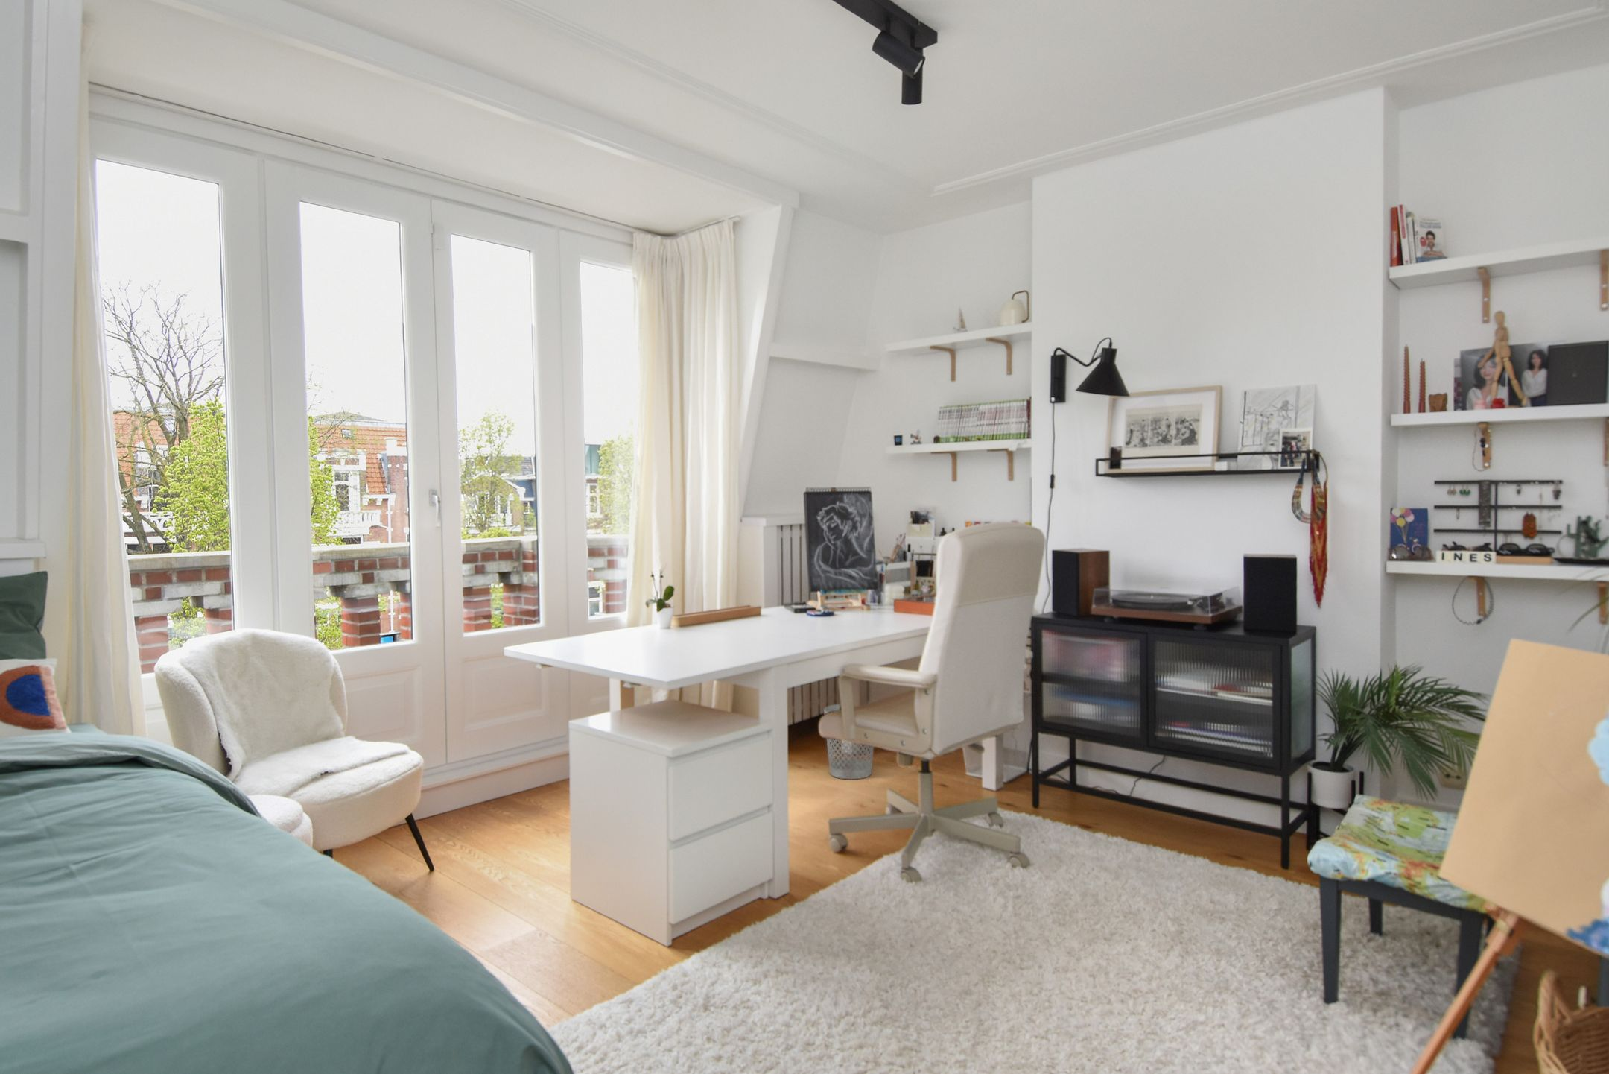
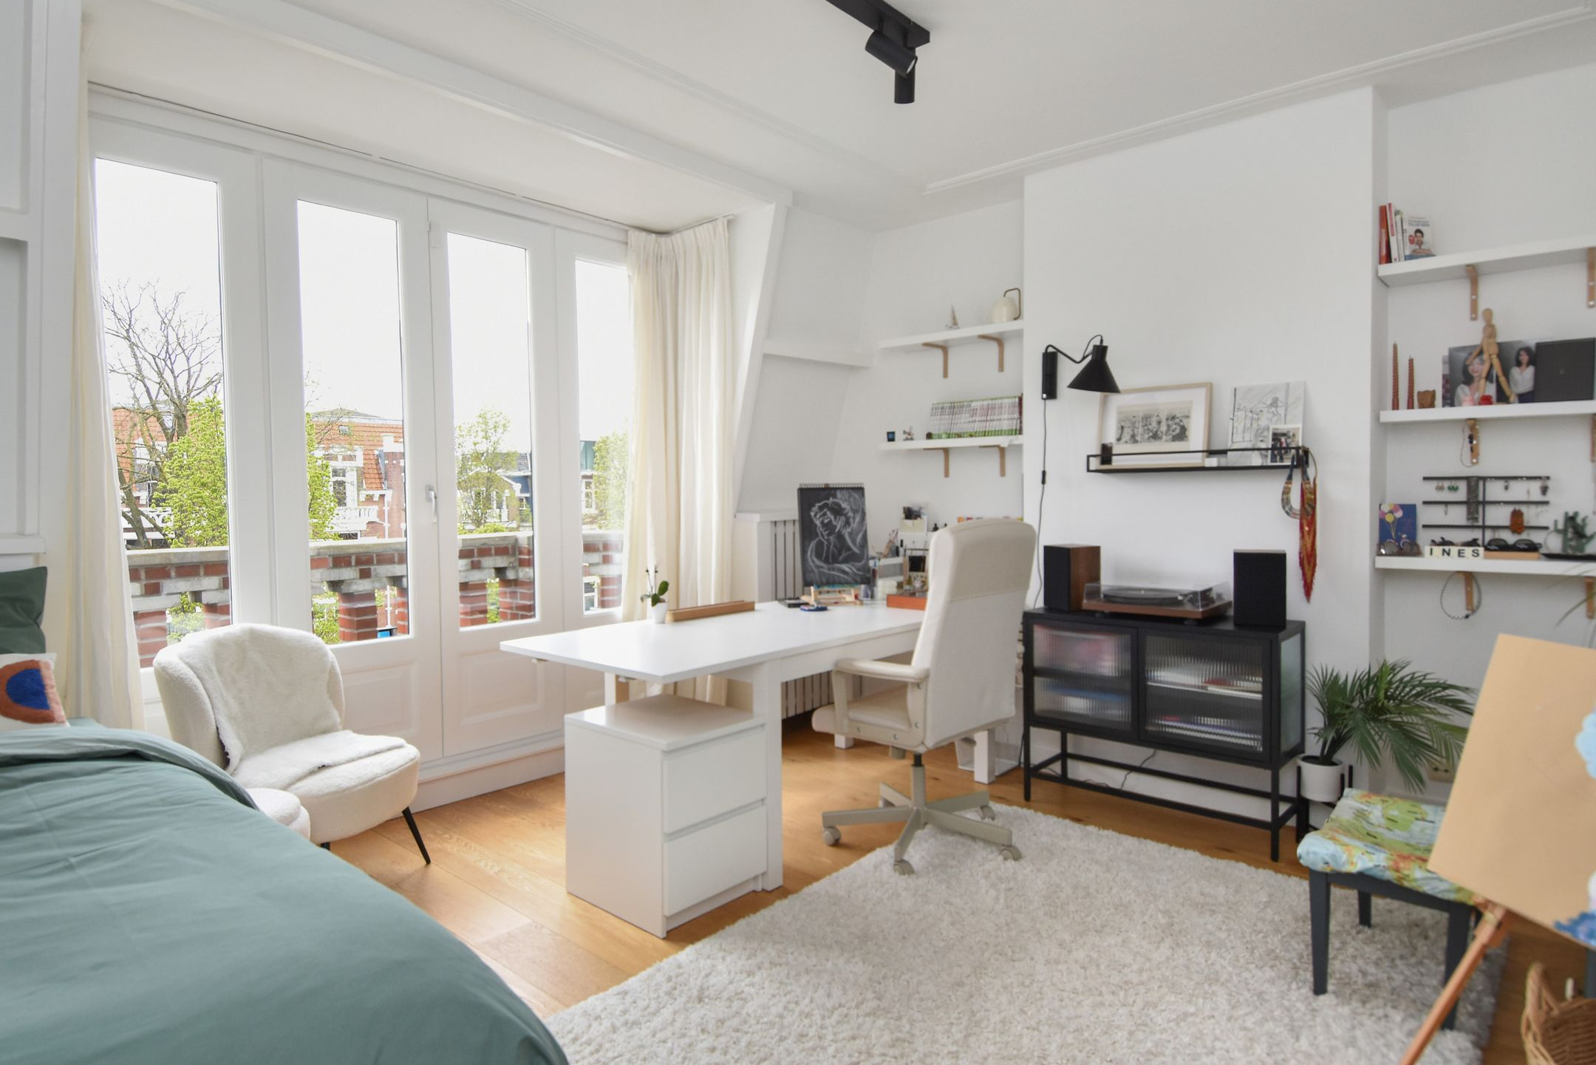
- wastebasket (851, 742)
